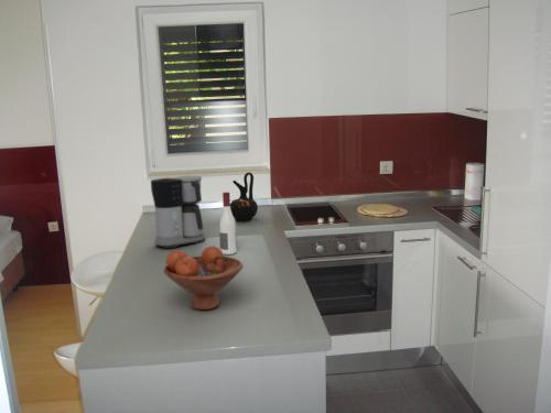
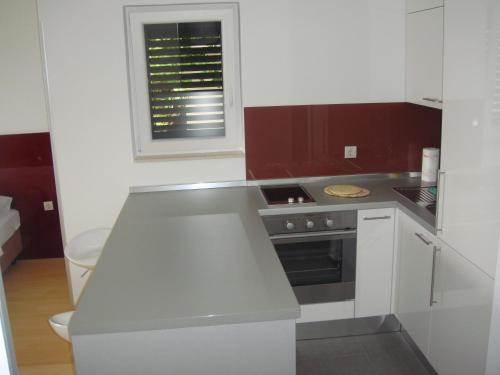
- coffee maker (180, 210)
- alcohol (227, 222)
- ceramic jug (242, 196)
- fruit bowl (204, 278)
